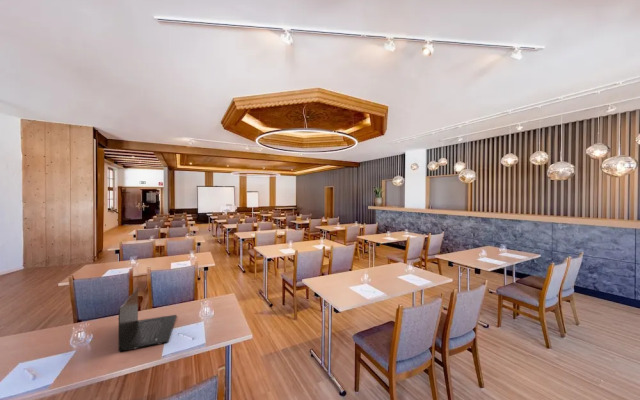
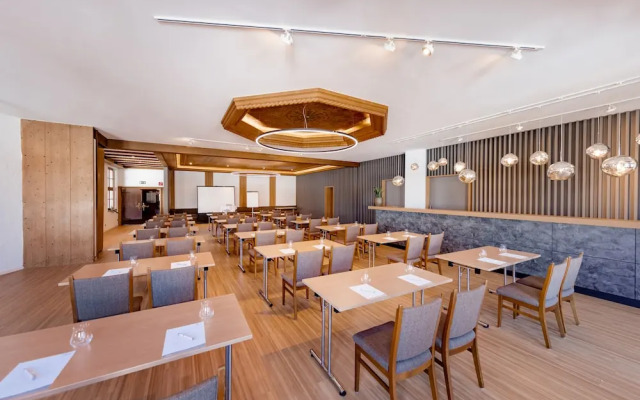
- laptop (151, 318)
